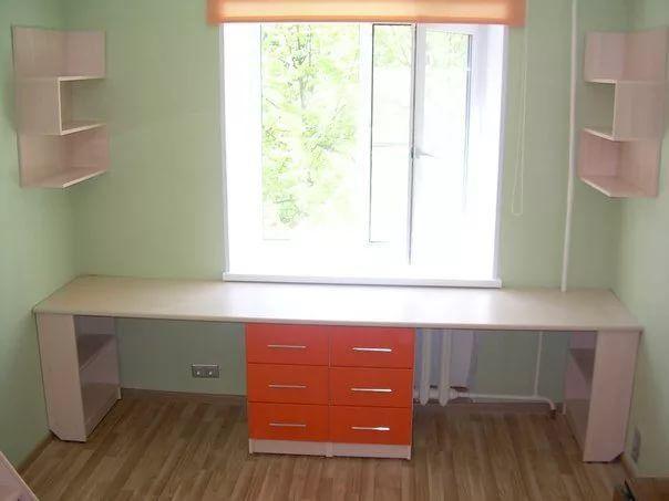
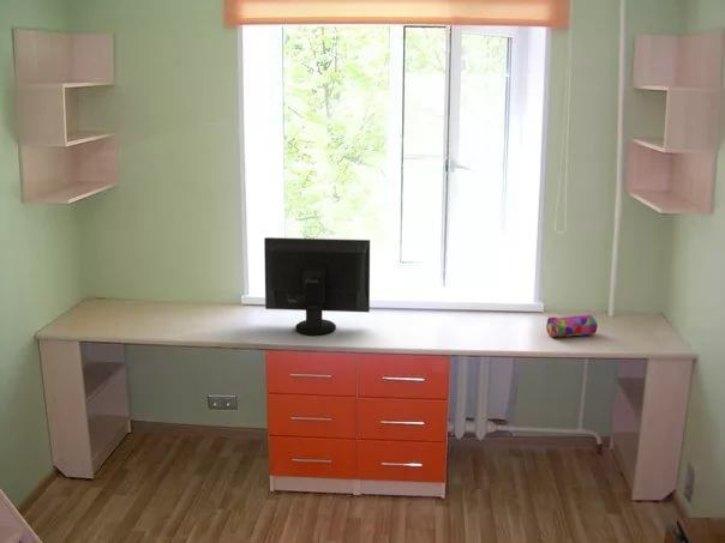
+ pencil case (571, 325)
+ computer monitor (316, 284)
